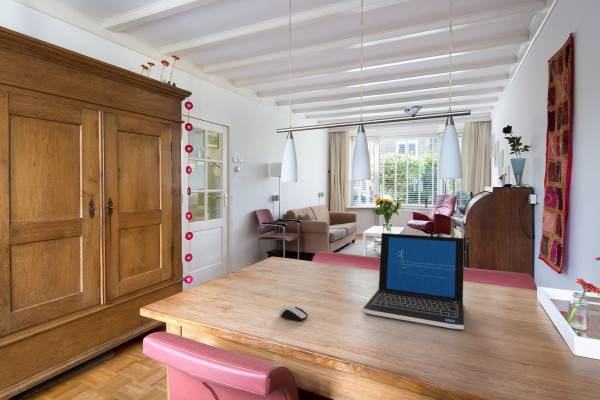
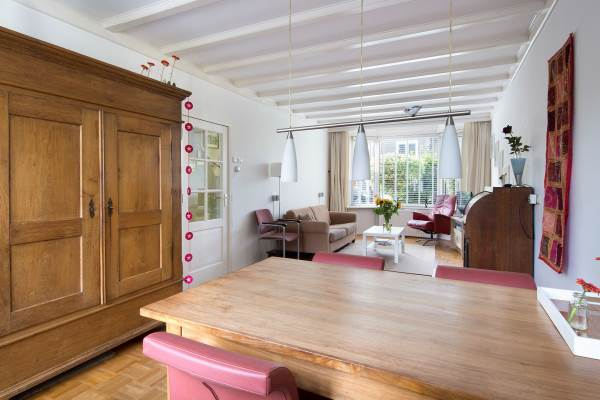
- laptop (416, 273)
- computer mouse (293, 311)
